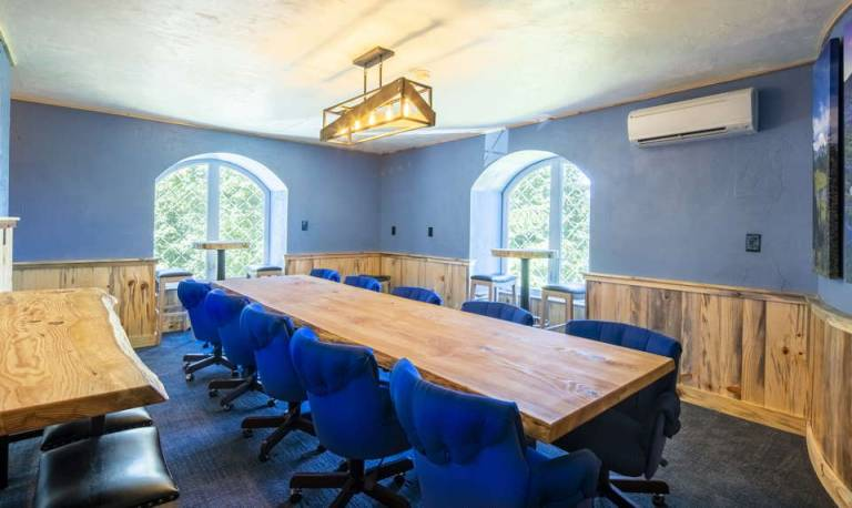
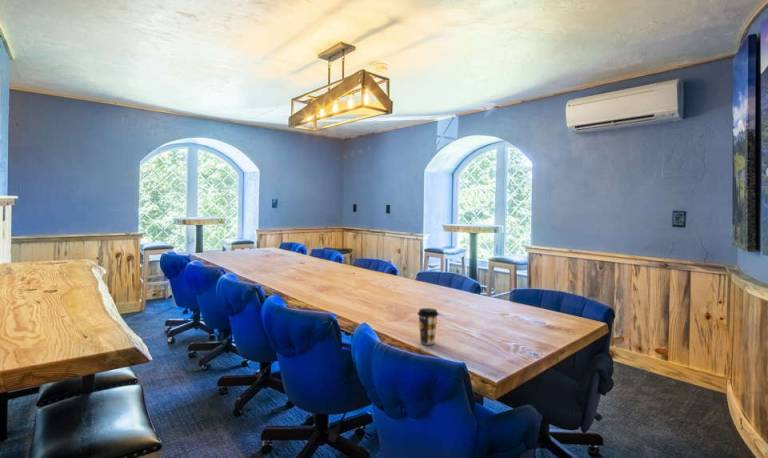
+ coffee cup (427, 326)
